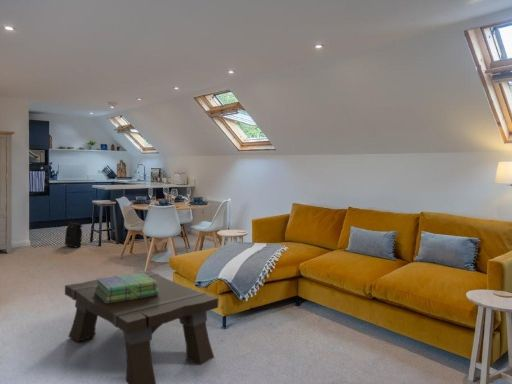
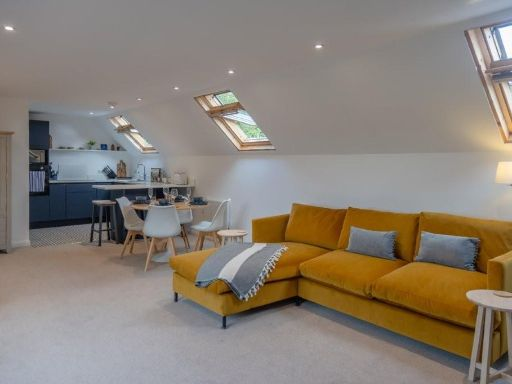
- backpack (73, 233)
- coffee table (139, 319)
- stack of books (126, 286)
